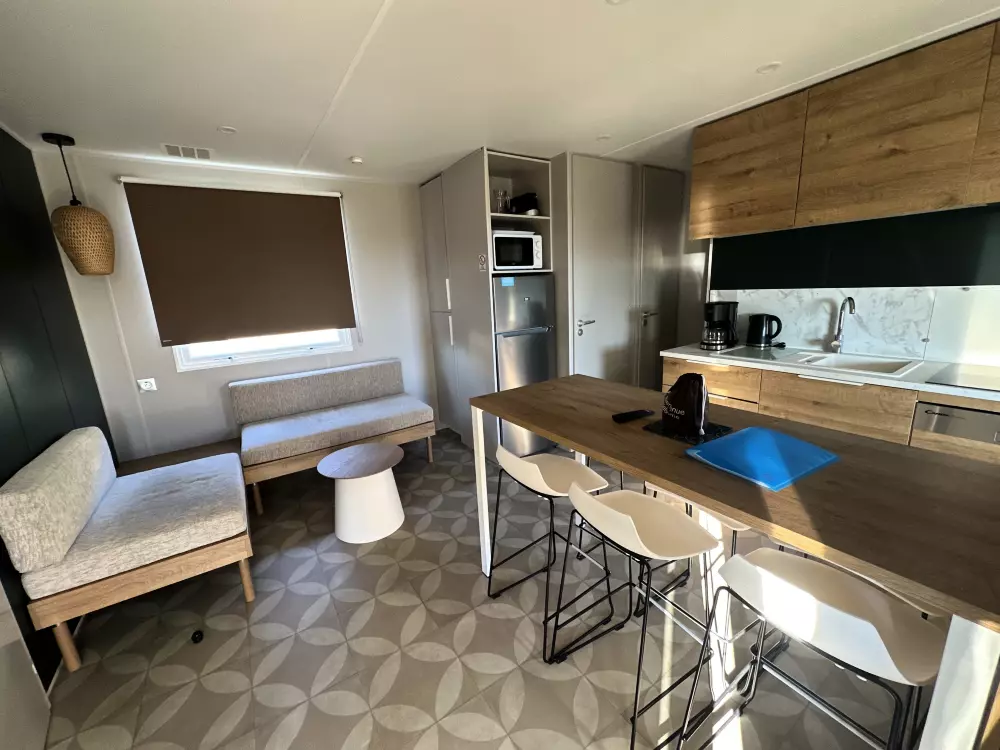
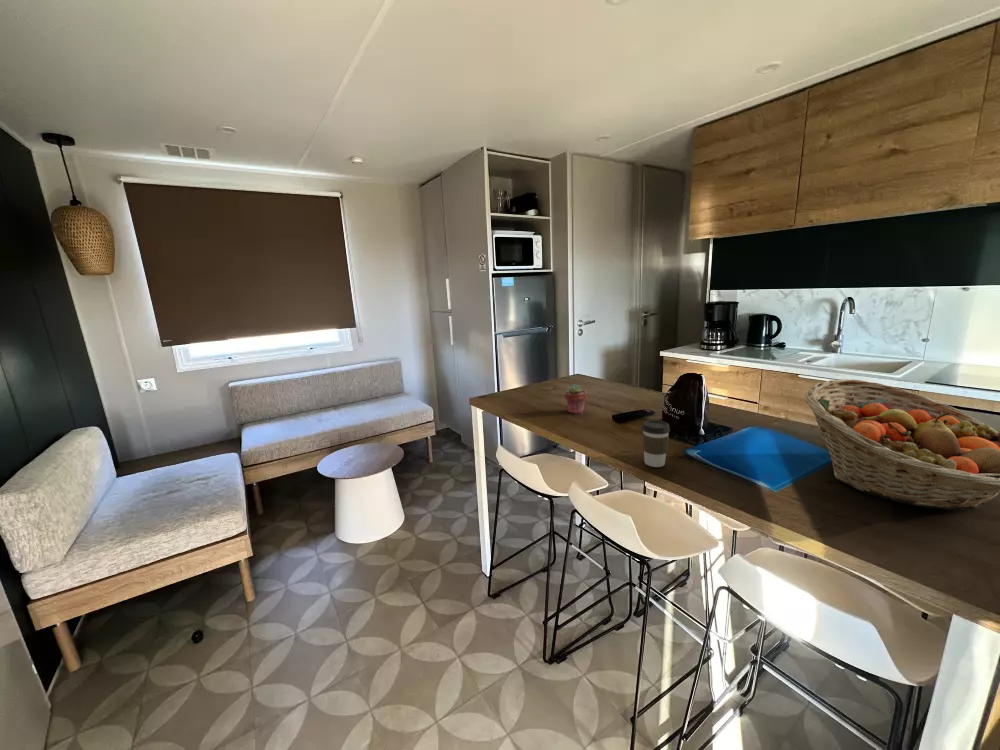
+ coffee cup (655, 443)
+ potted succulent (575, 398)
+ fruit basket (903, 436)
